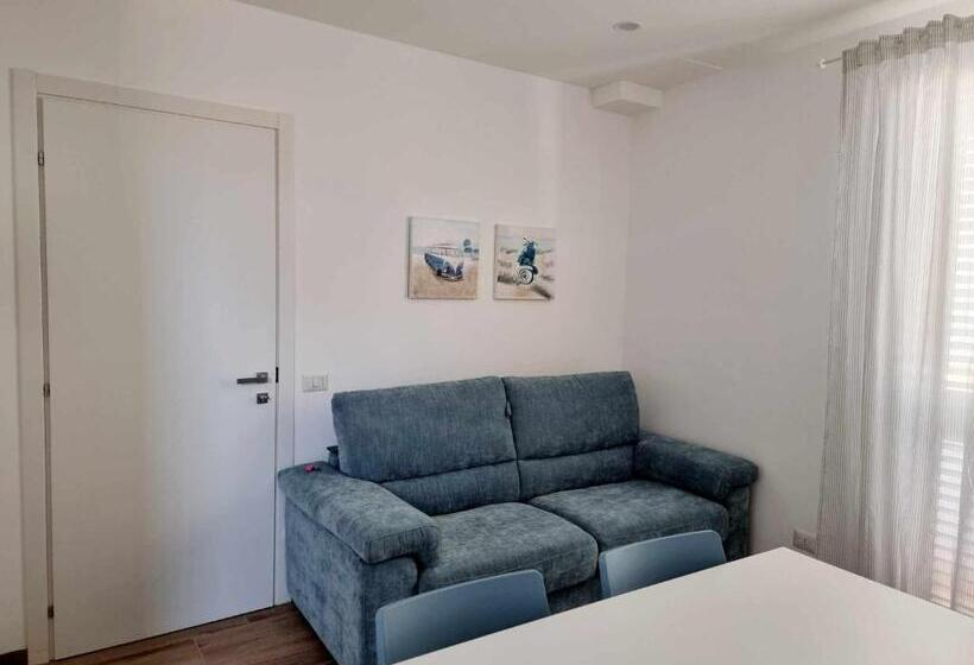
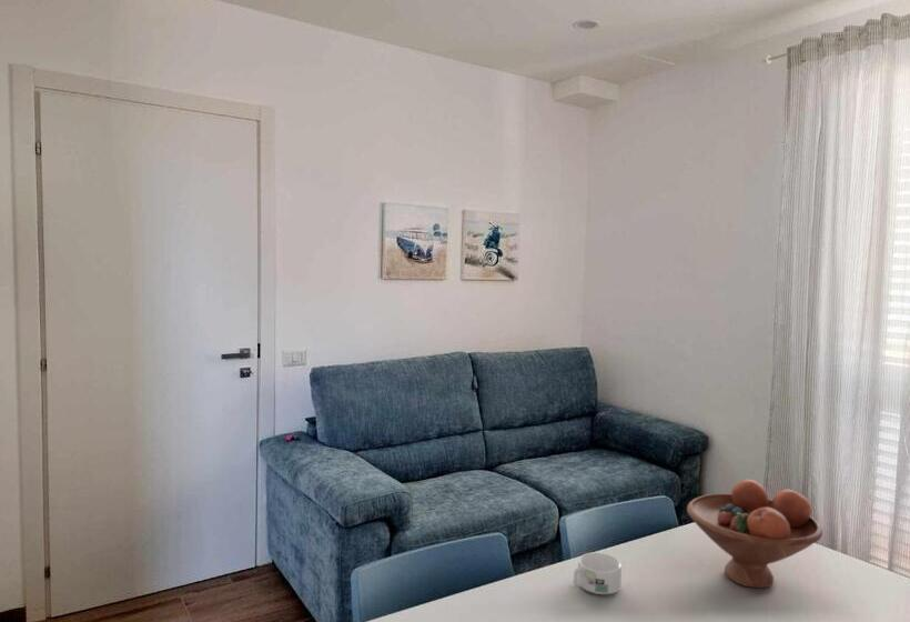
+ fruit bowl (750, 534)
+ mug (595, 574)
